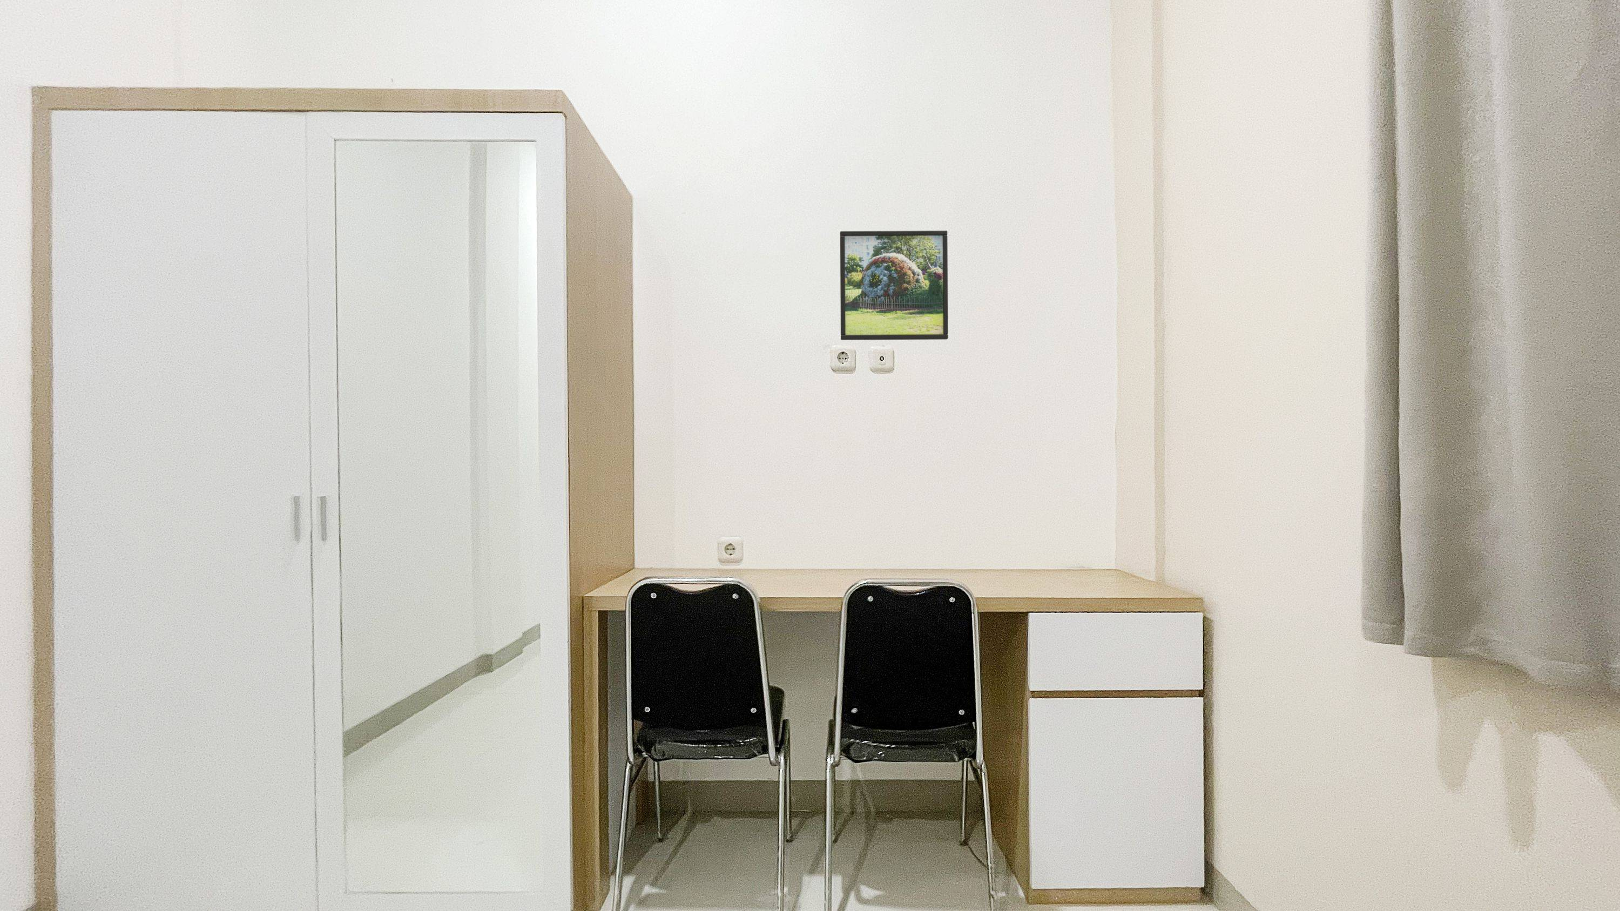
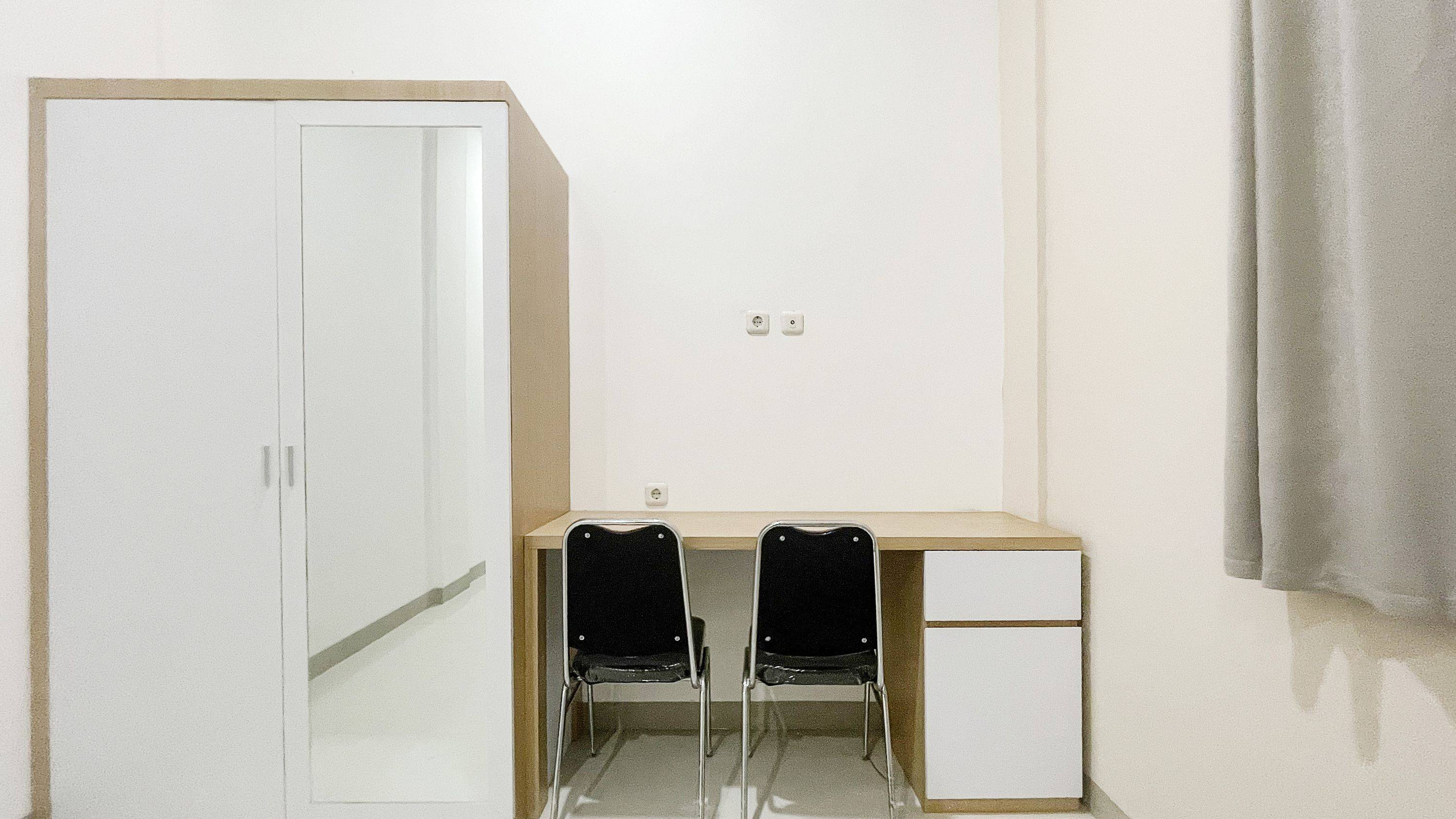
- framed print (893, 285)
